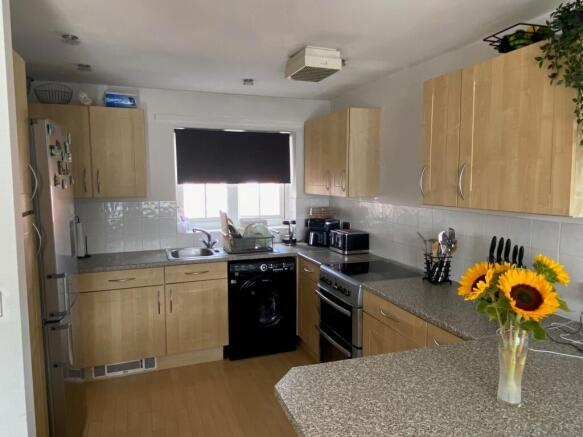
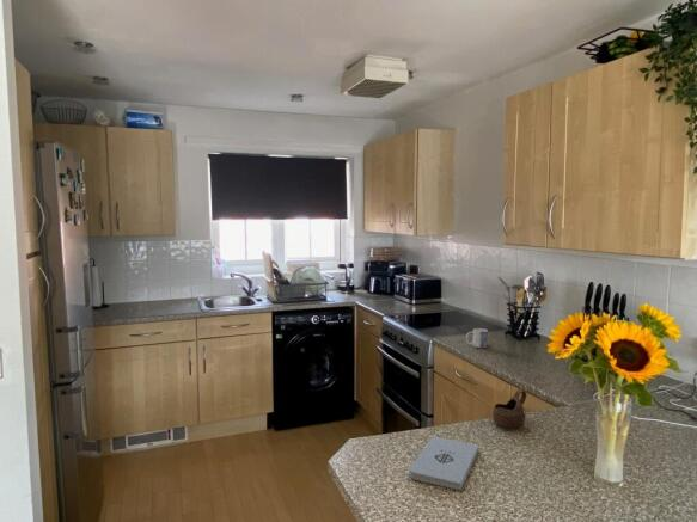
+ mug (477, 337)
+ cup (512, 409)
+ notepad (445, 460)
